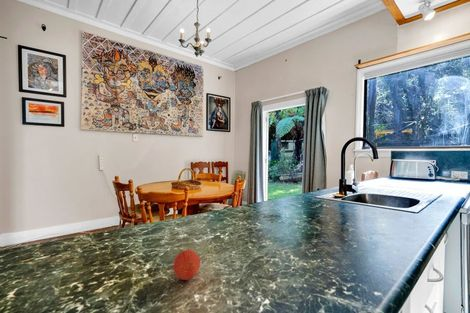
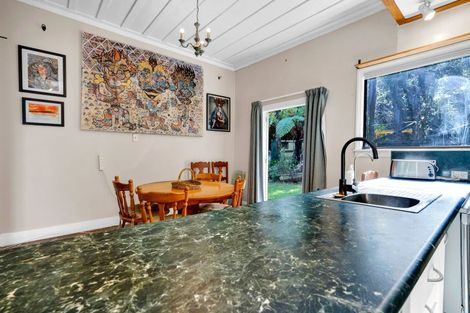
- fruit (186, 264)
